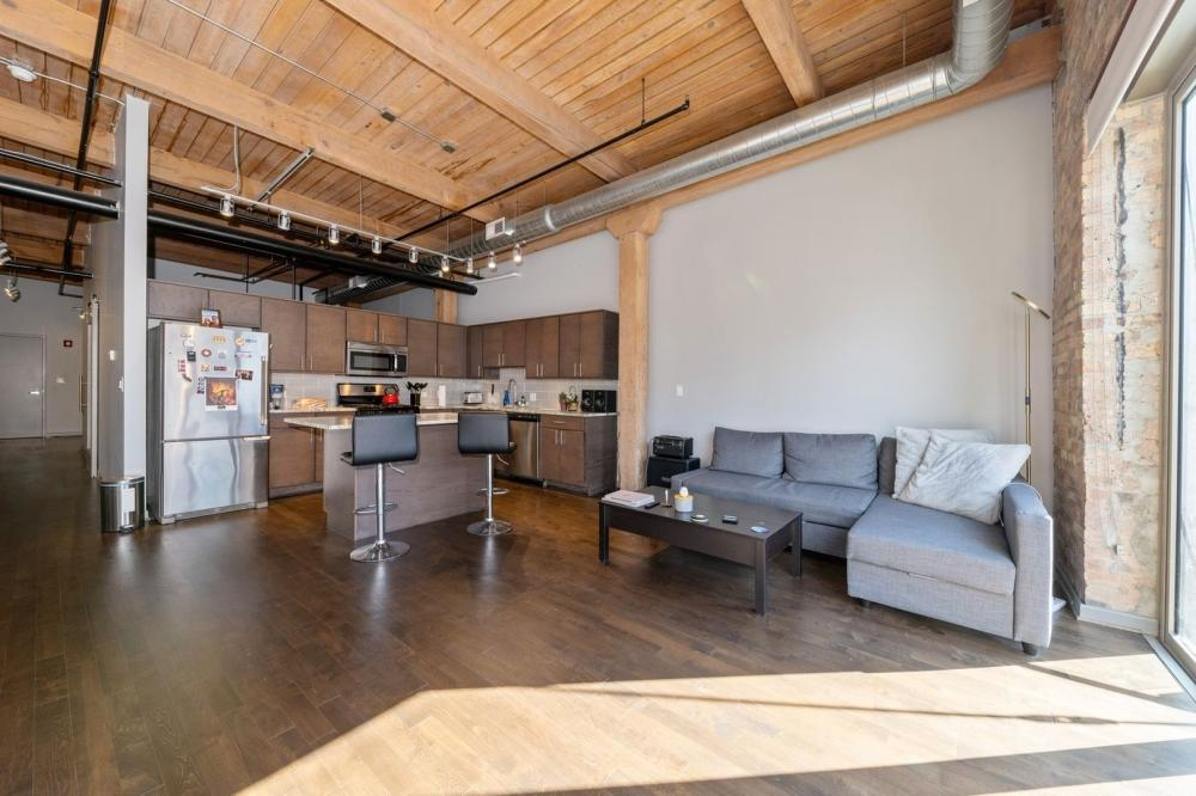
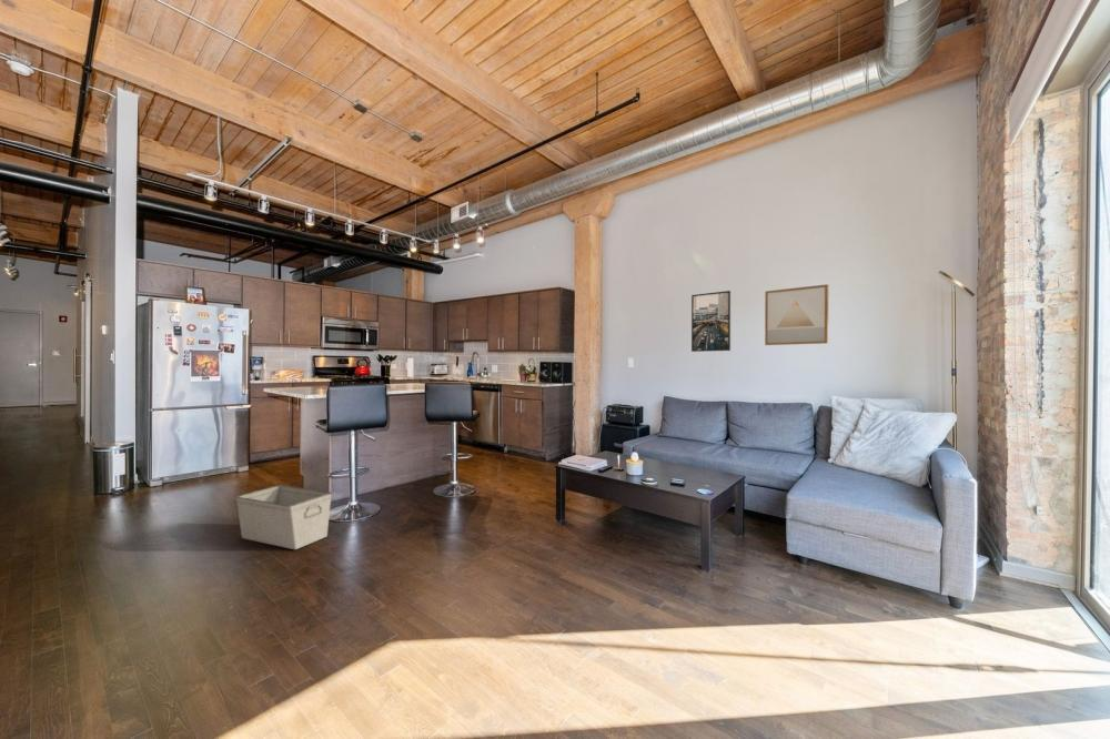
+ storage bin (284, 515)
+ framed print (710, 322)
+ wall art (795, 316)
